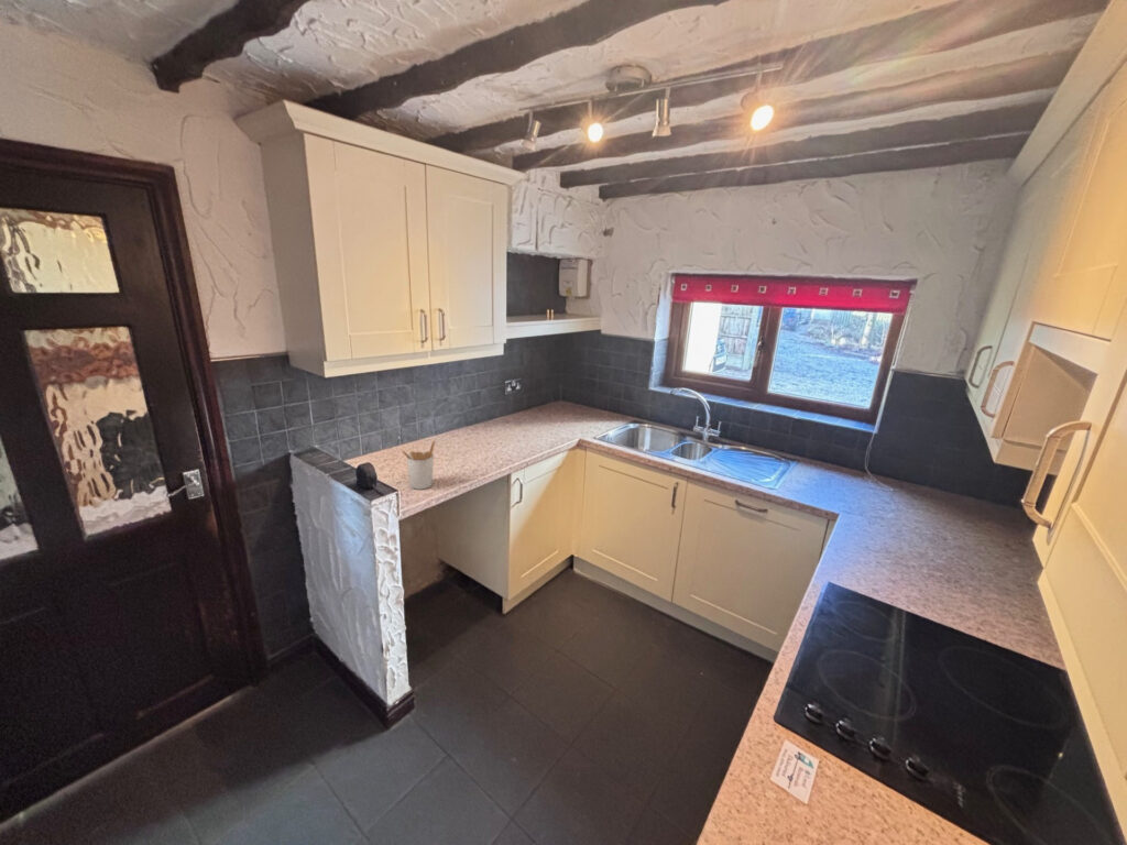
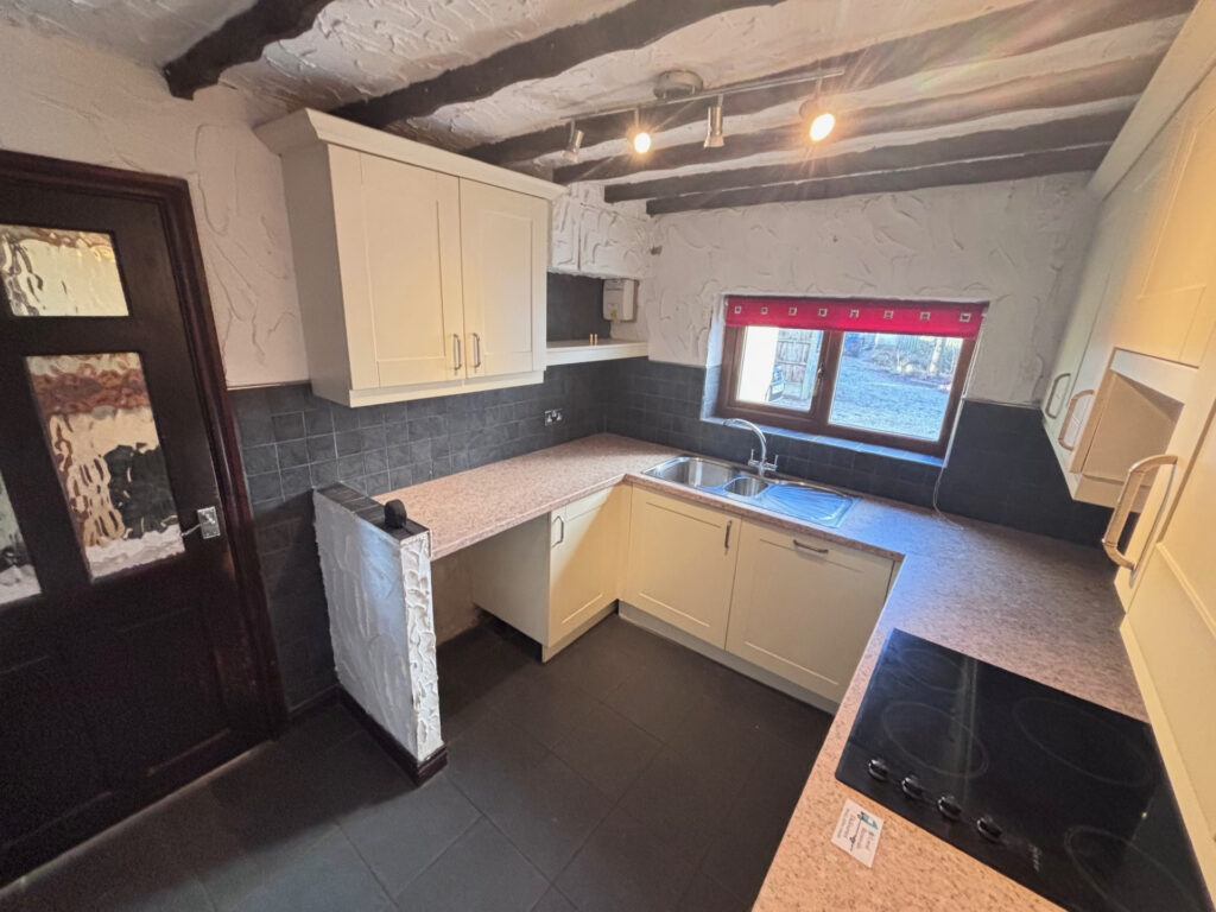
- utensil holder (420, 465)
